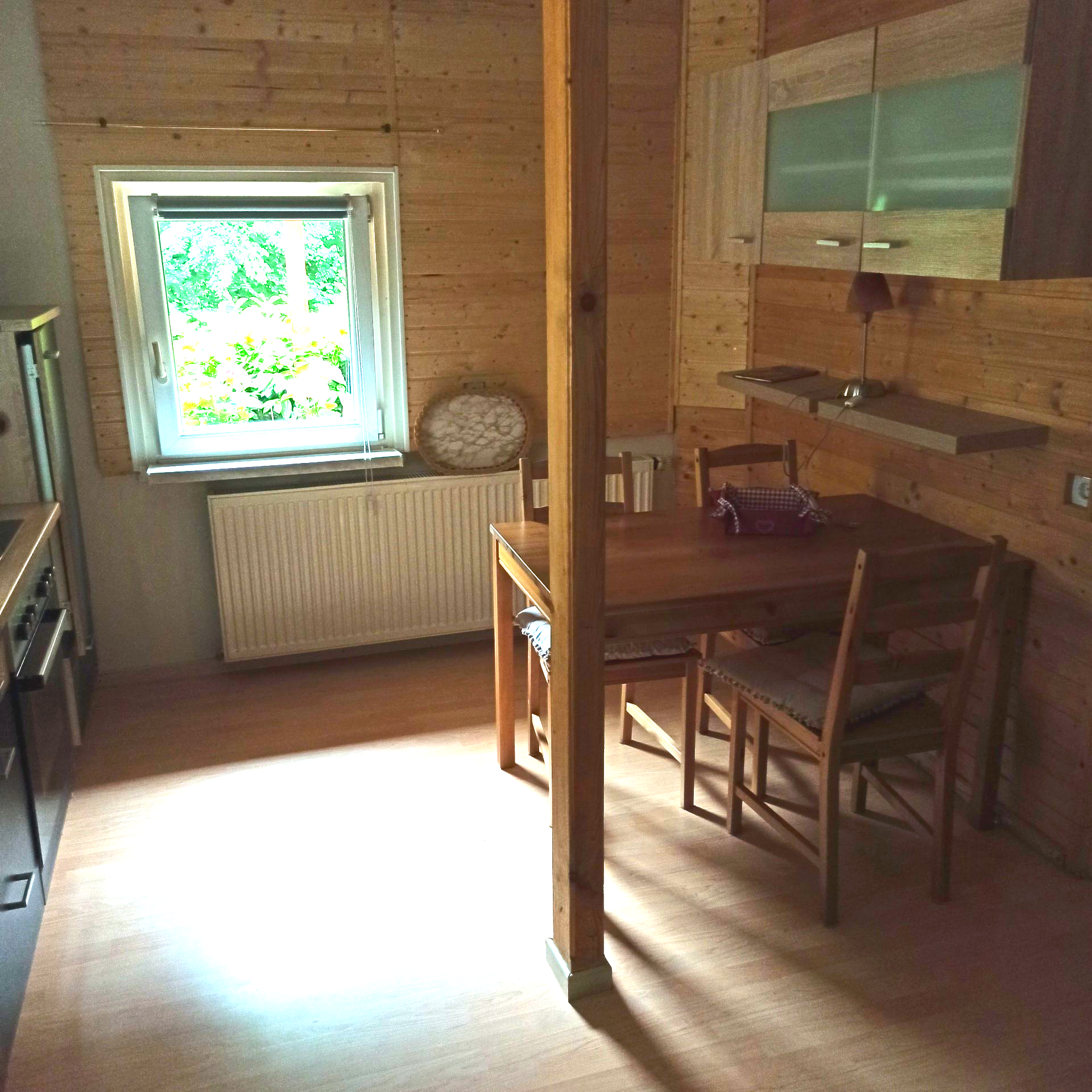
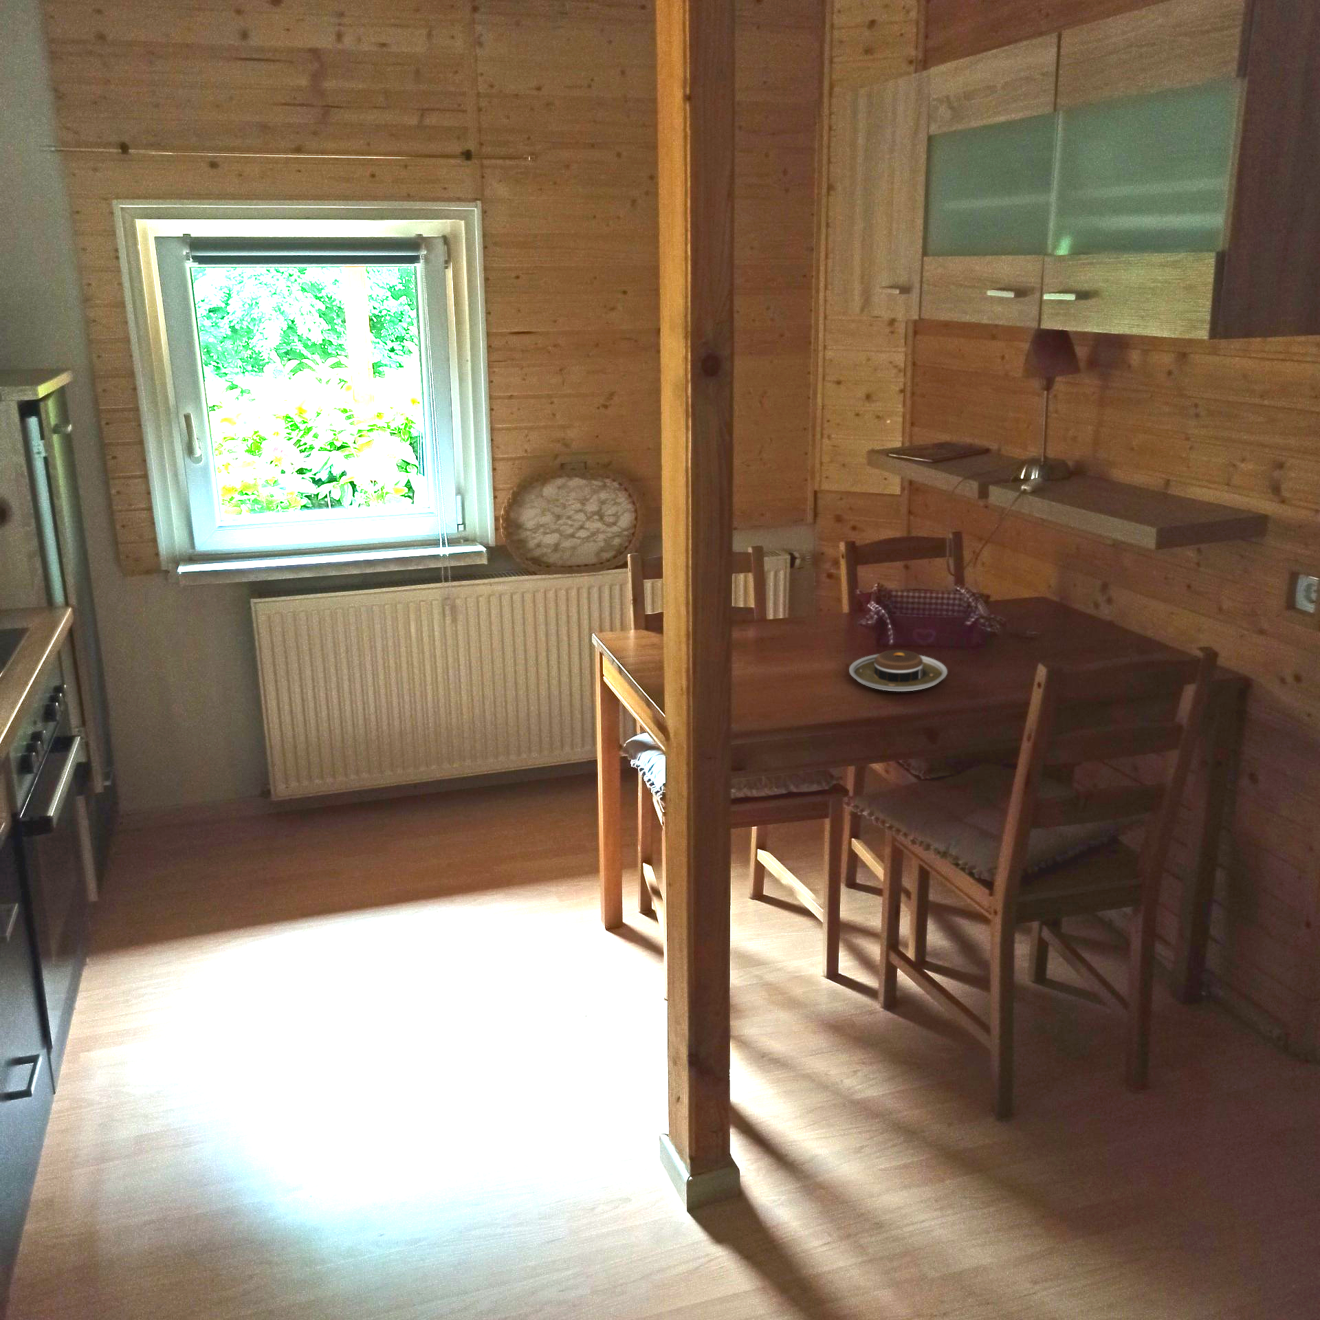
+ plate (898, 667)
